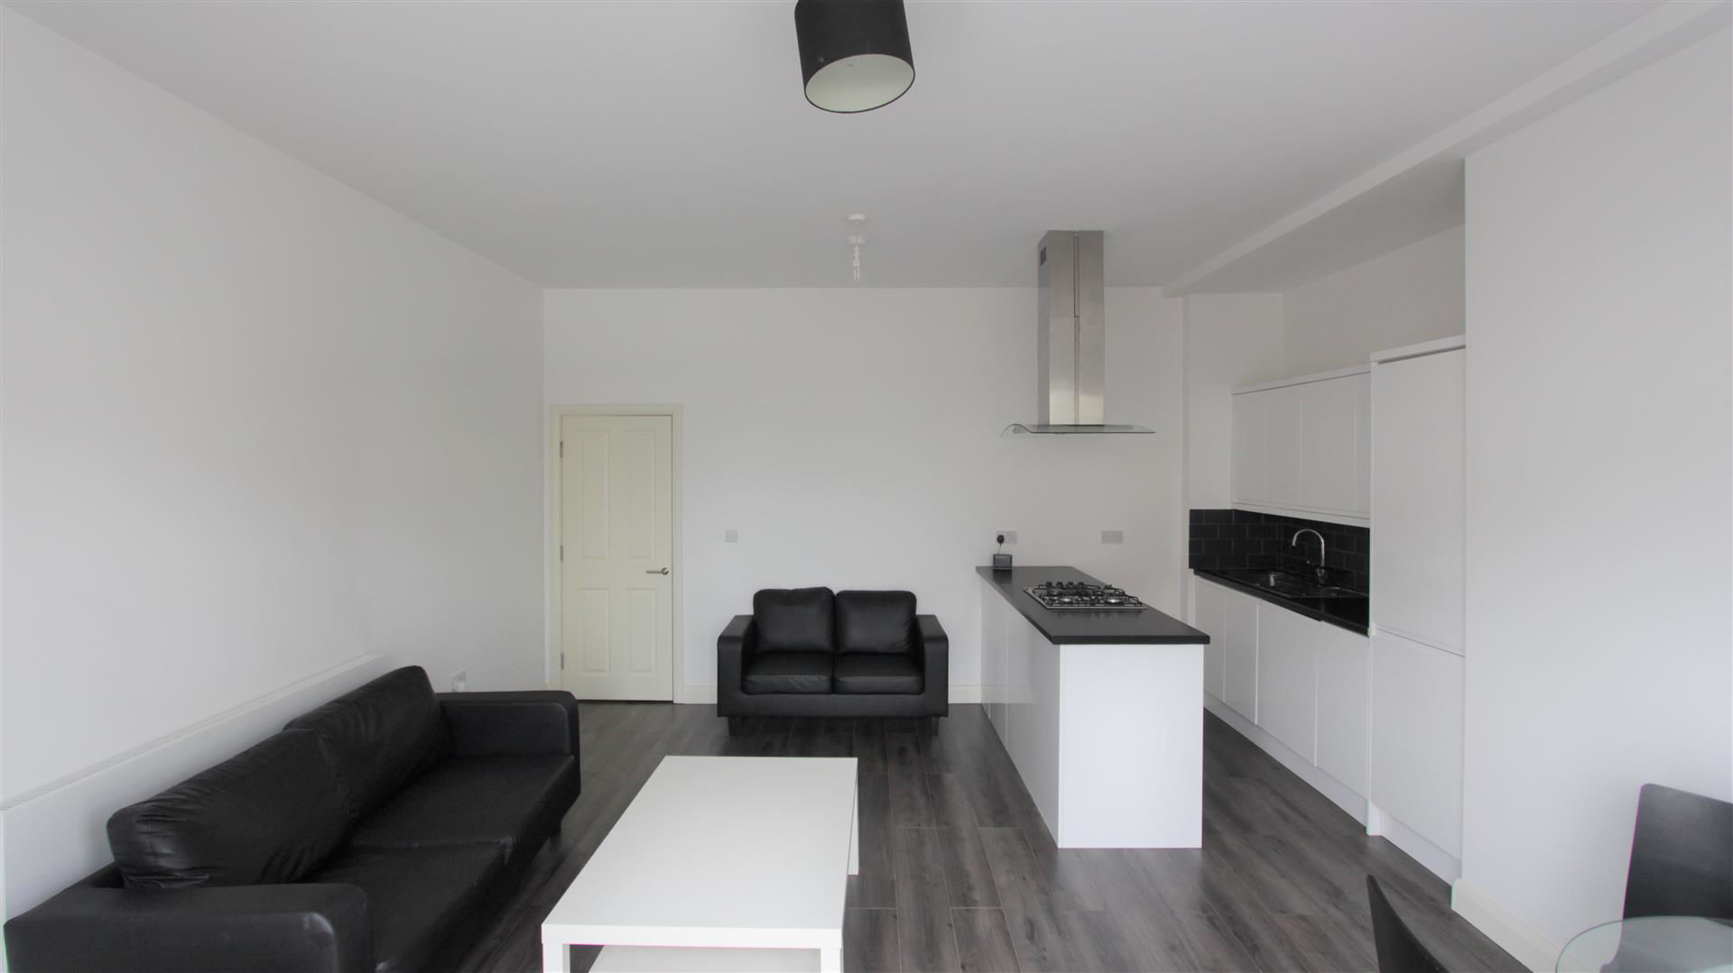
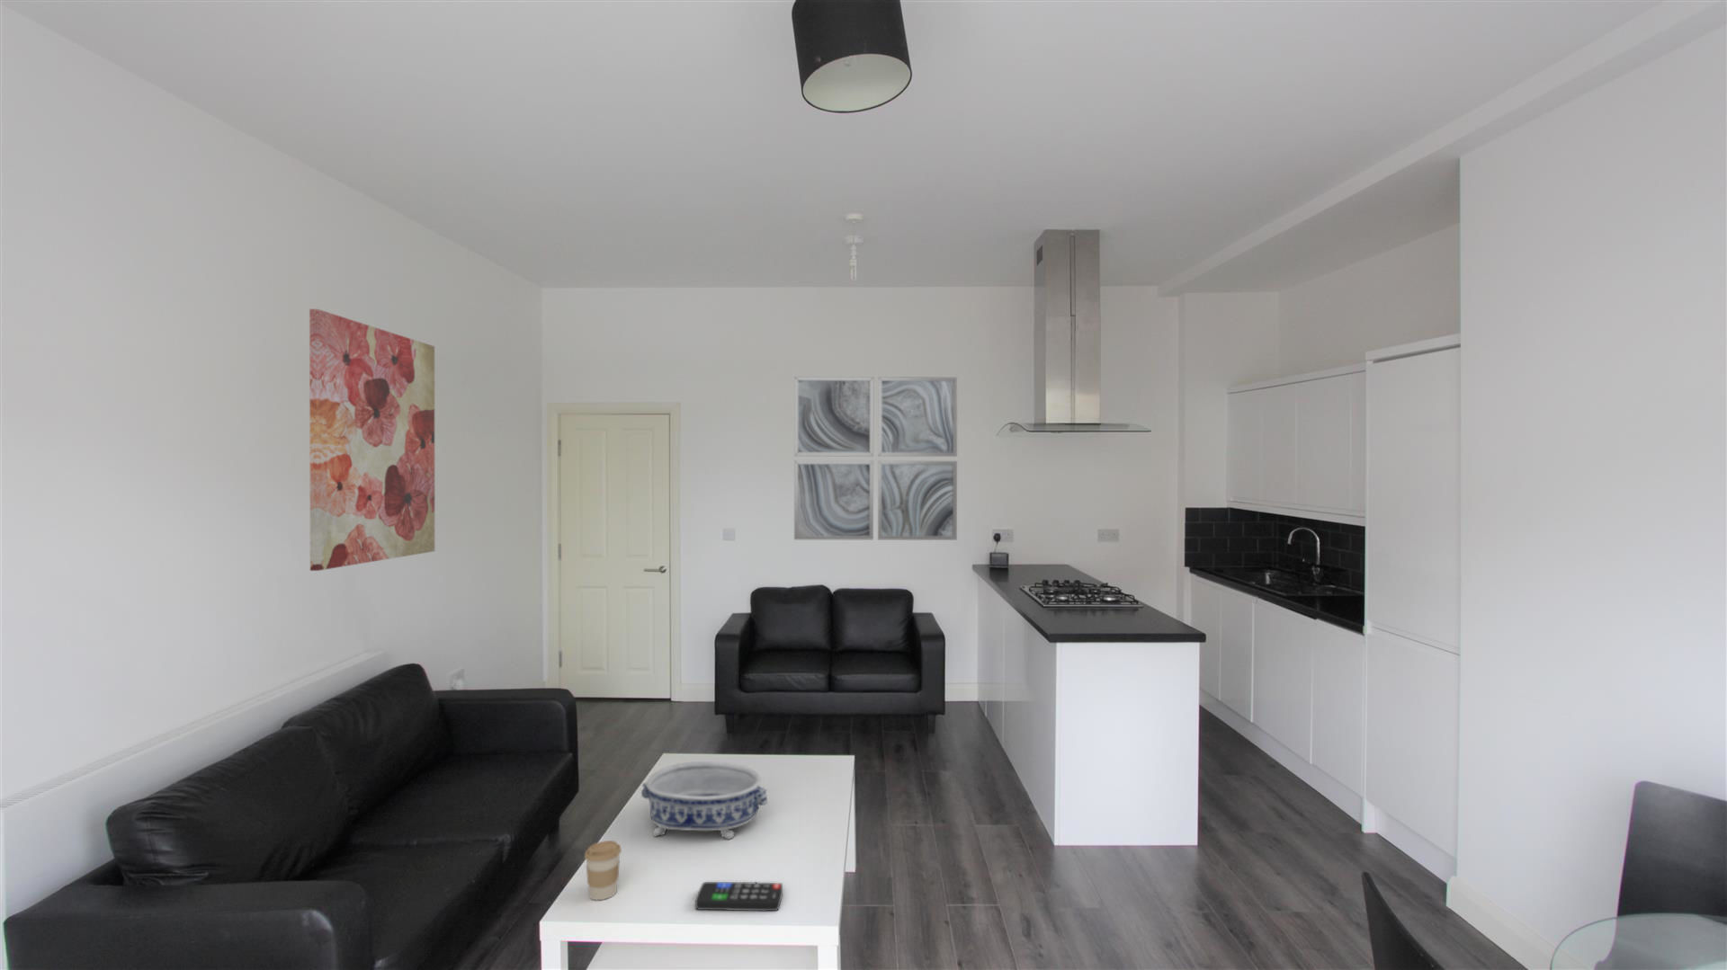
+ coffee cup (603, 868)
+ remote control (739, 894)
+ decorative bowl (703, 800)
+ wall art (380, 445)
+ wall art (878, 455)
